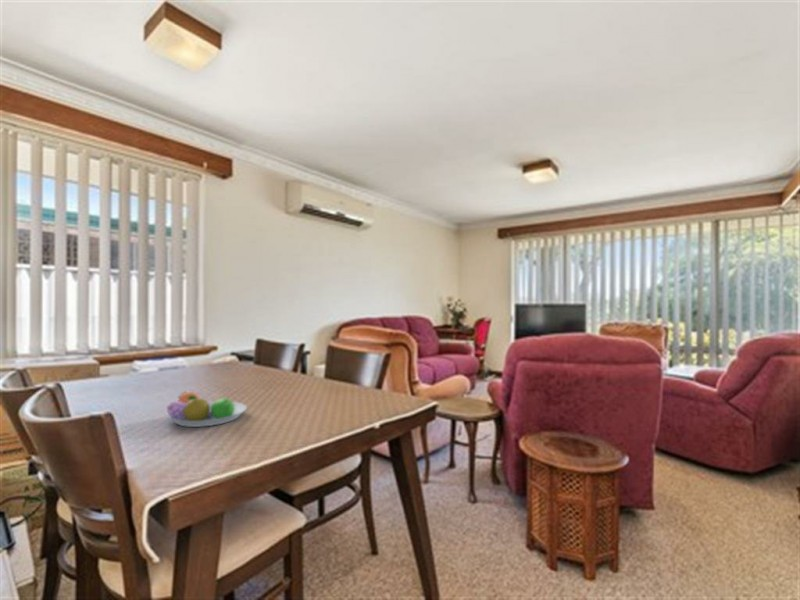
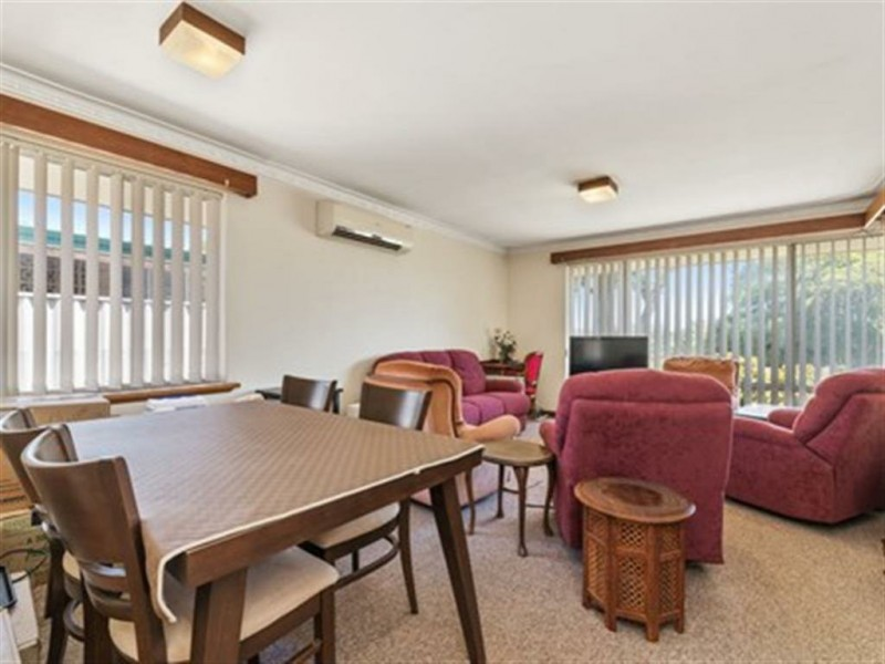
- fruit bowl (208, 404)
